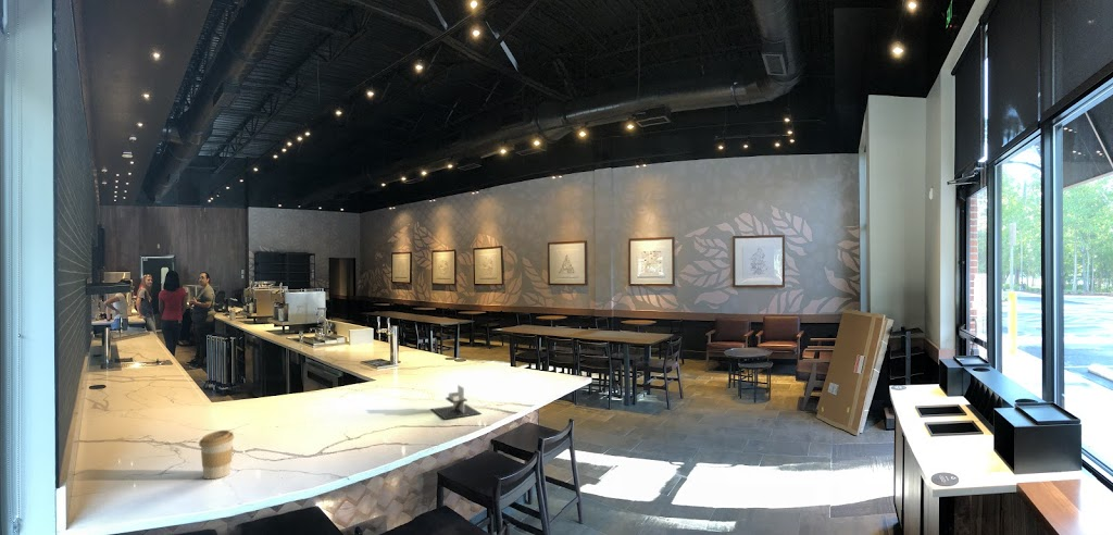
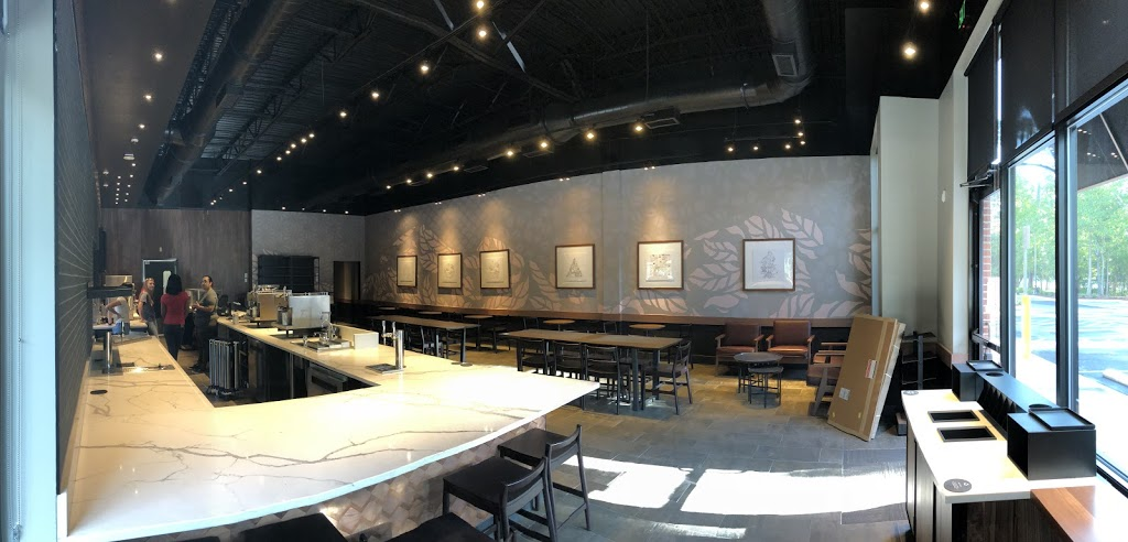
- coffee cup (216, 453)
- napkin holder (455, 399)
